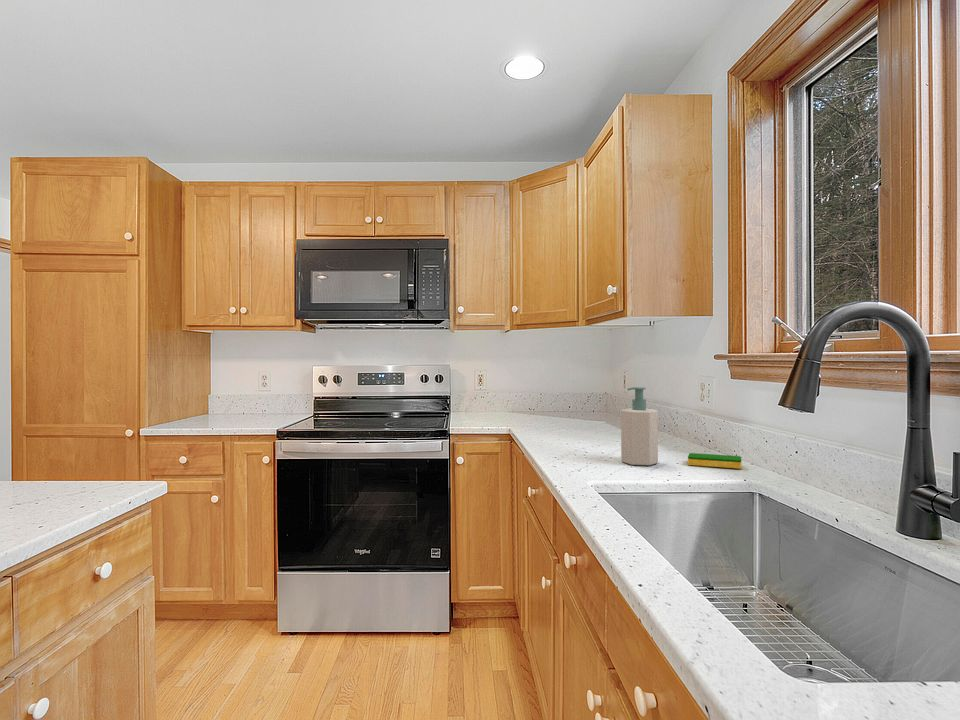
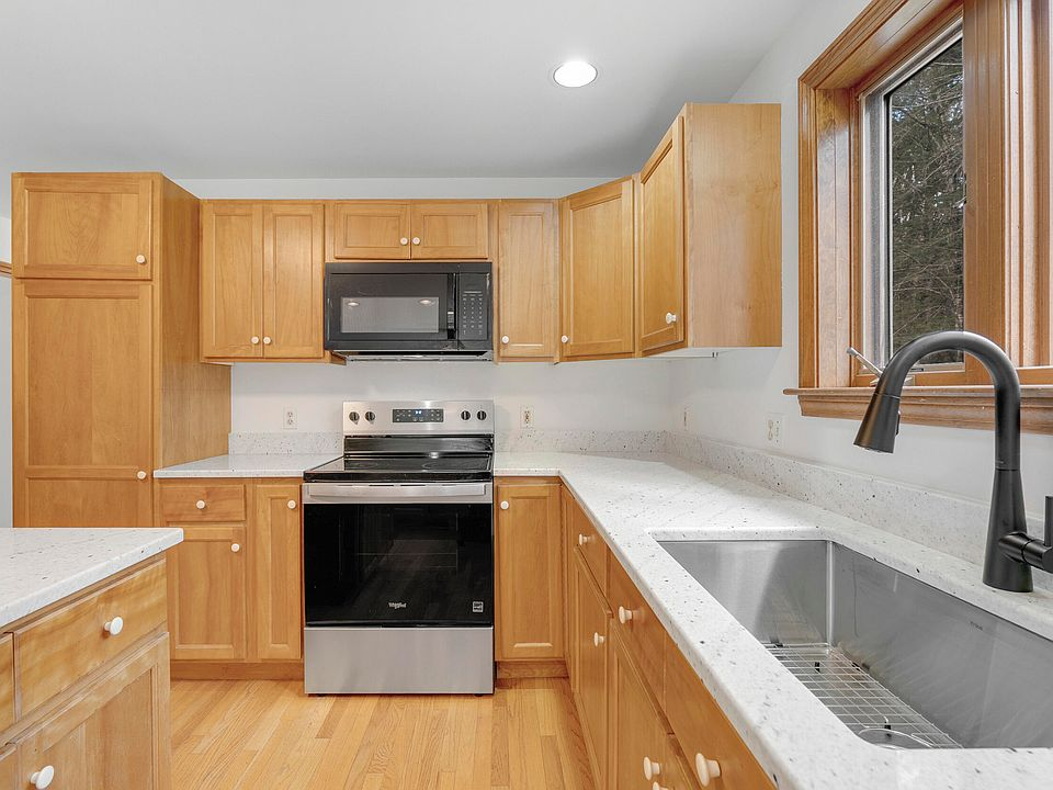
- soap bottle (639, 424)
- dish sponge (714, 460)
